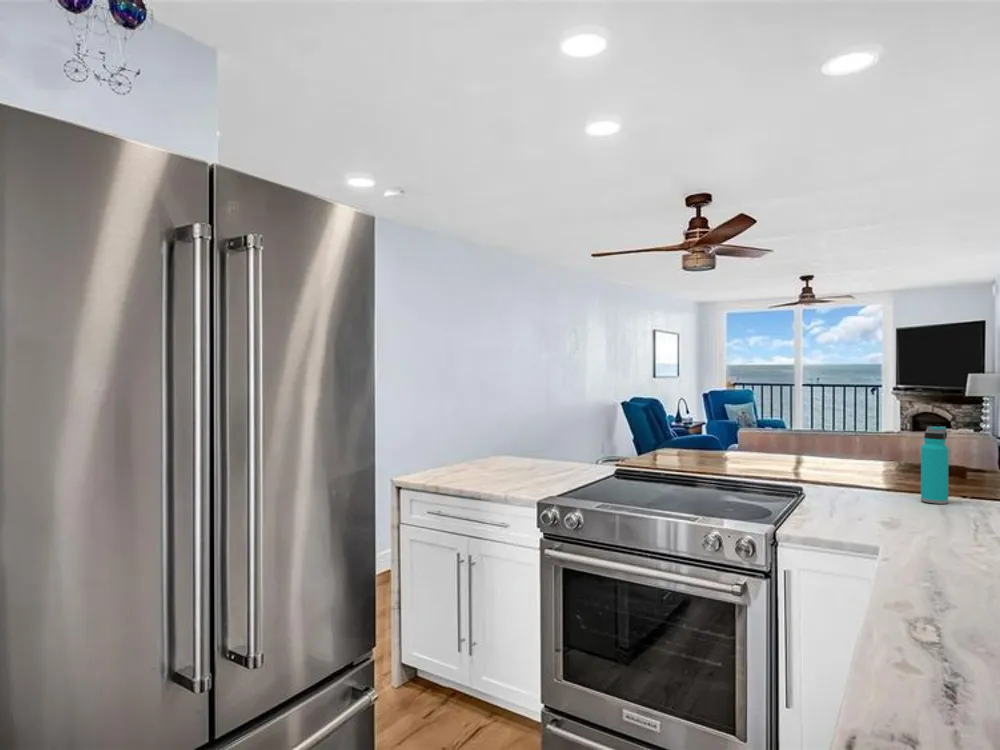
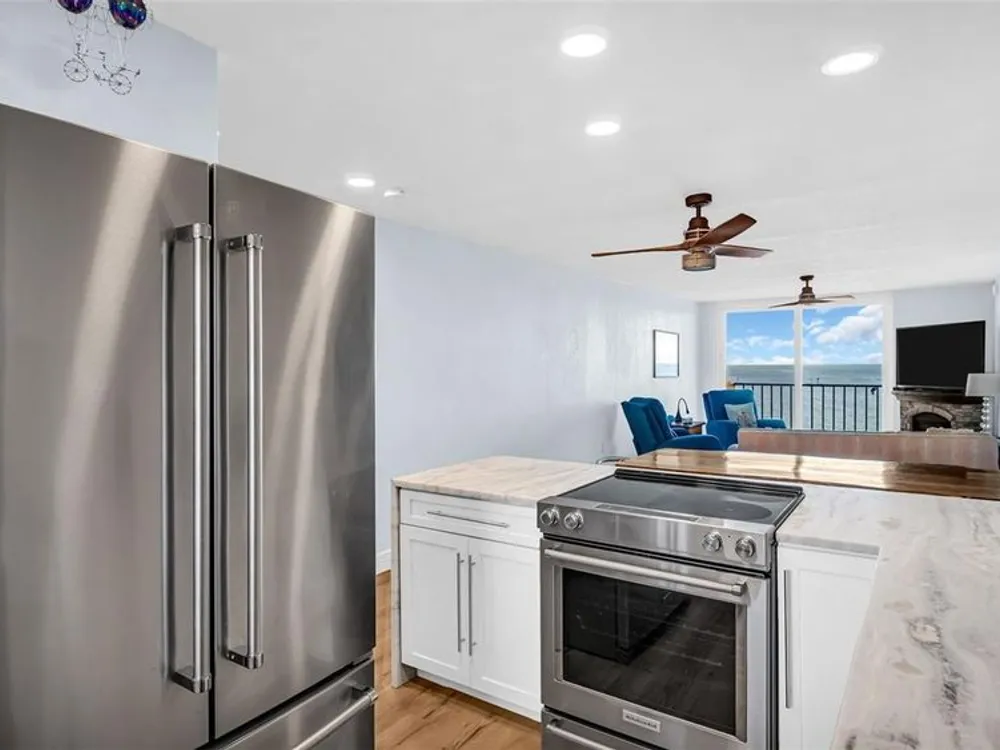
- water bottle (934, 463)
